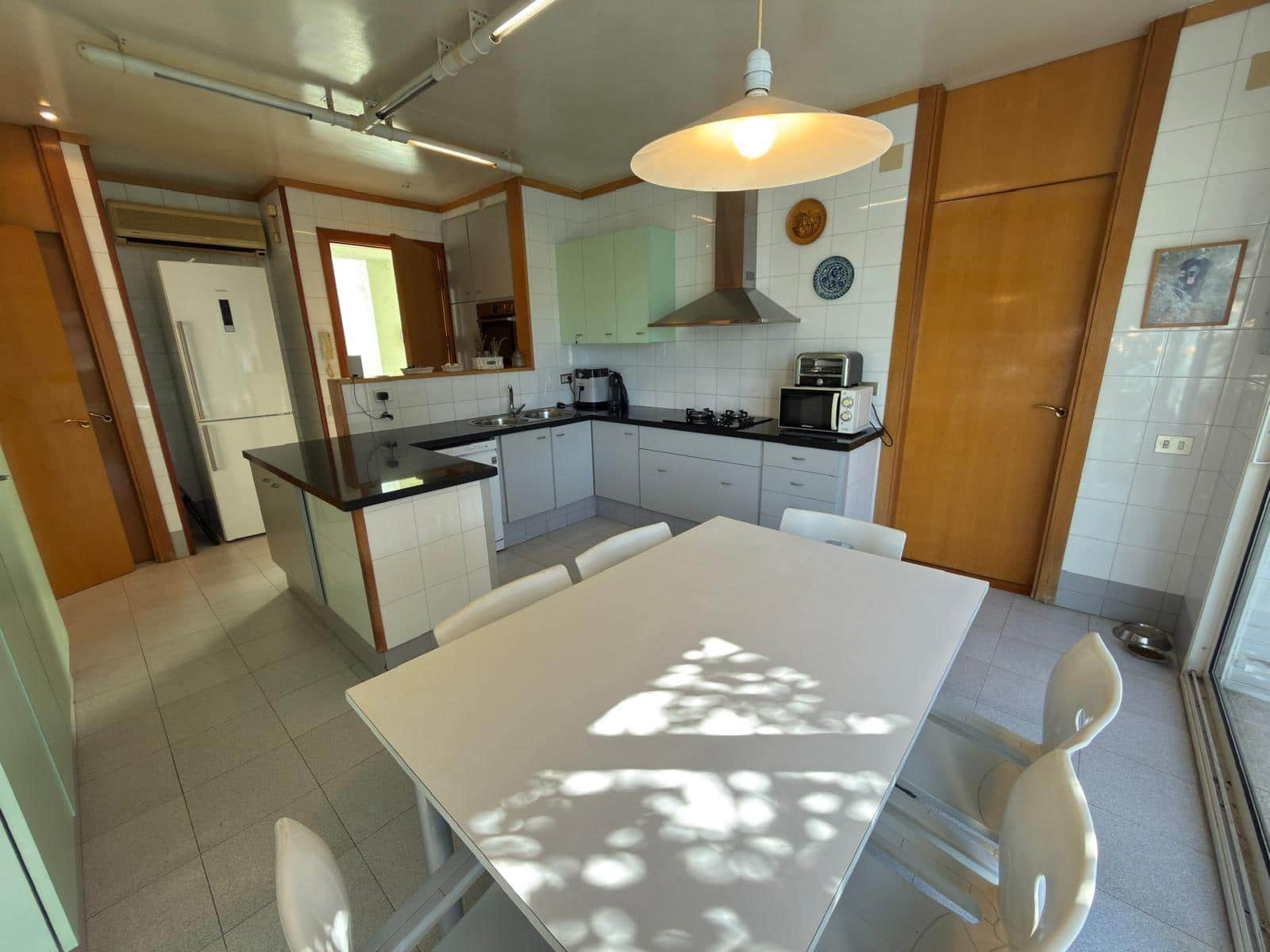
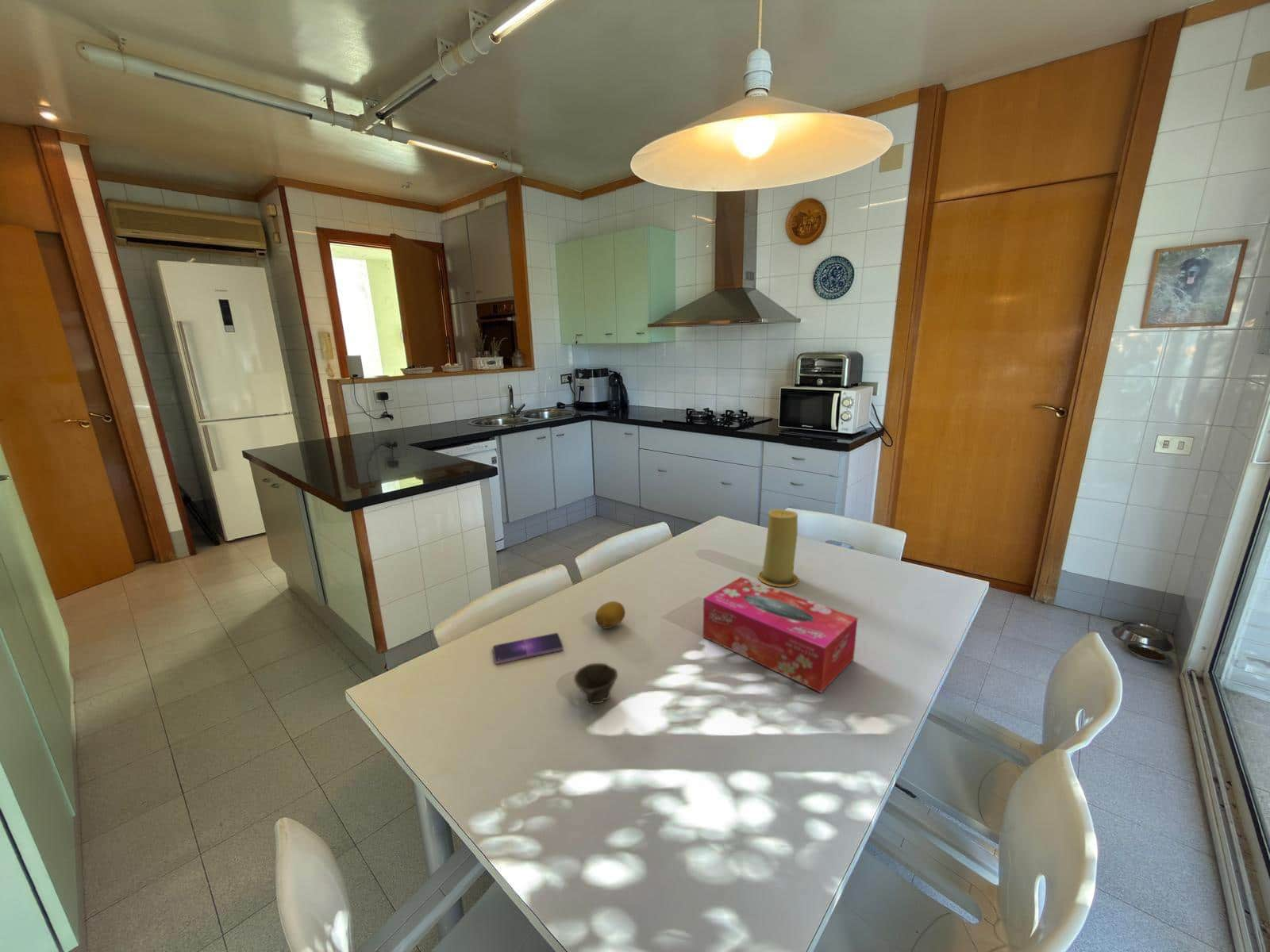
+ cup (595, 687)
+ candle (779, 545)
+ tissue box (775, 628)
+ smartphone (528, 647)
+ fruit (610, 614)
